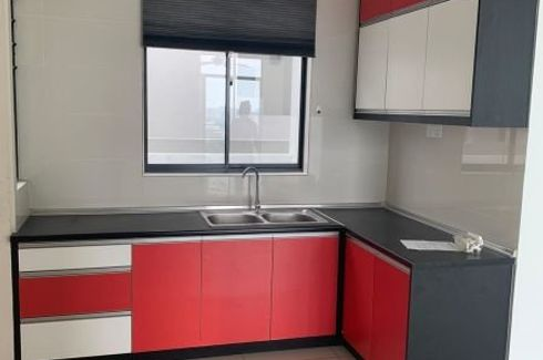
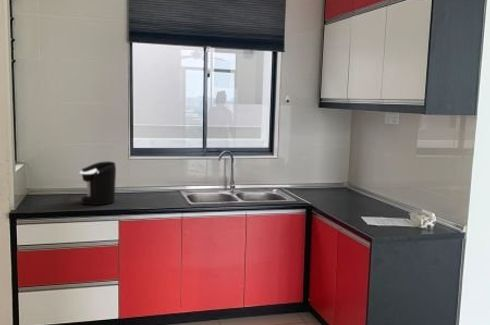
+ coffee maker (97, 182)
